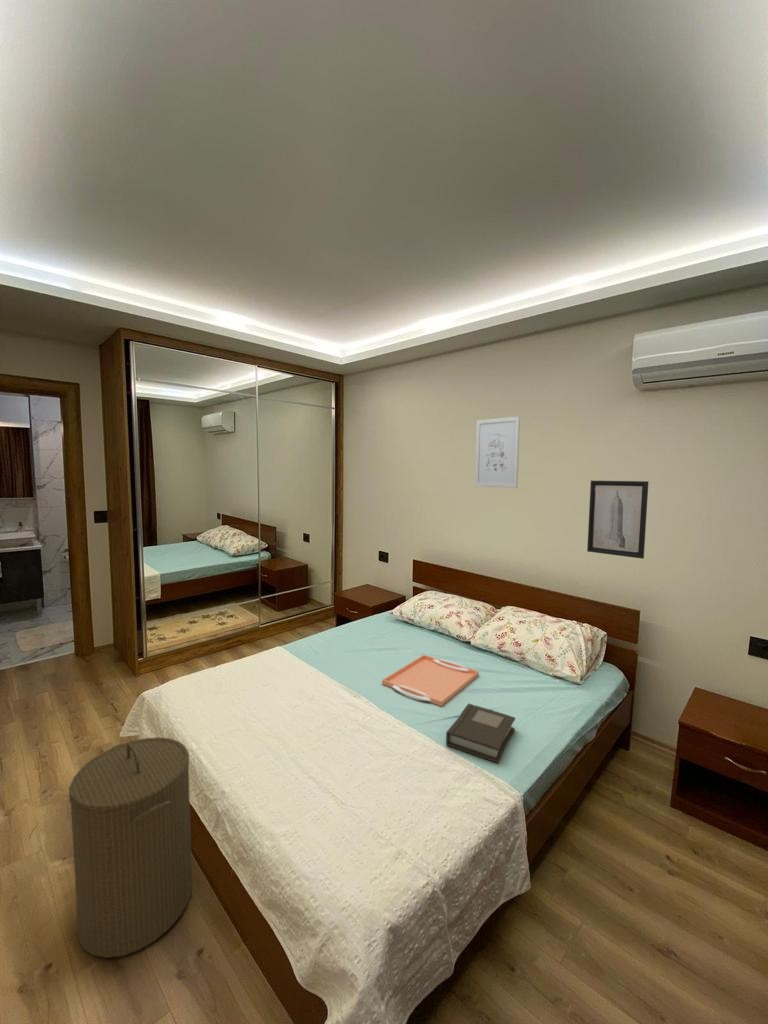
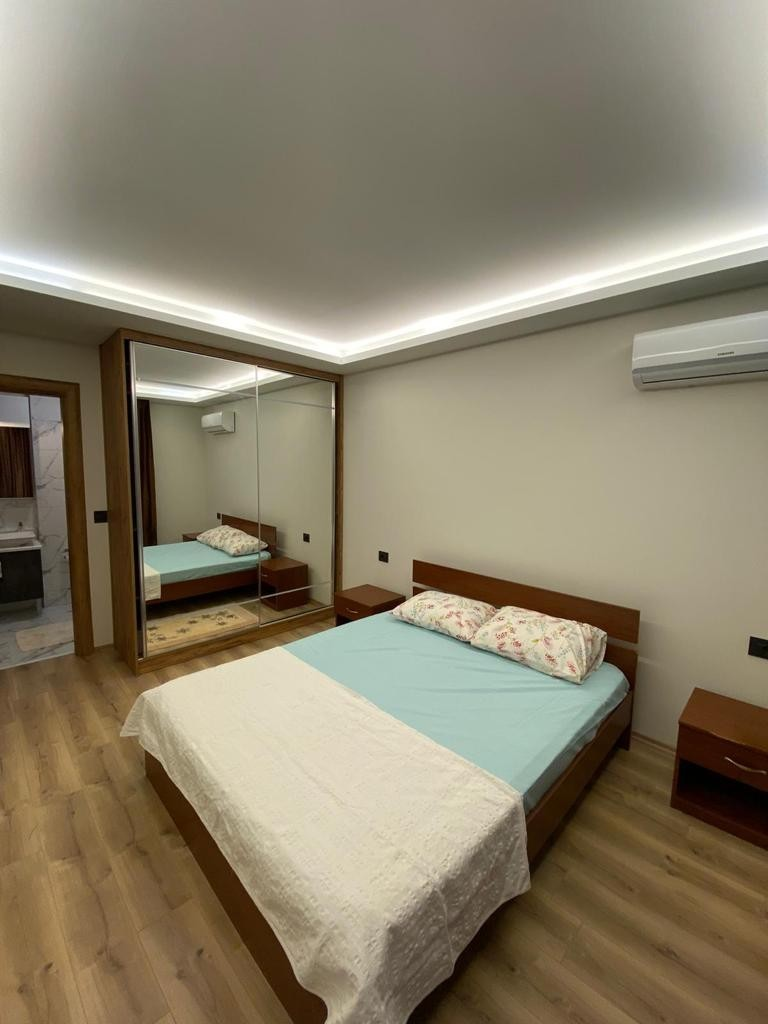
- wall art (496, 453)
- wall art (616, 518)
- serving tray (431, 677)
- laundry hamper (135, 826)
- book (481, 730)
